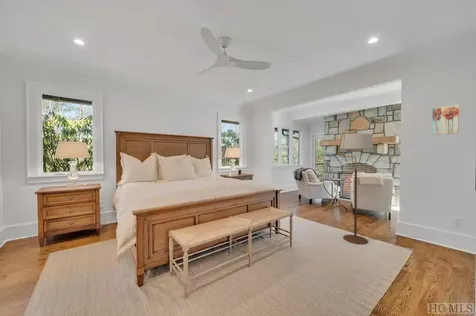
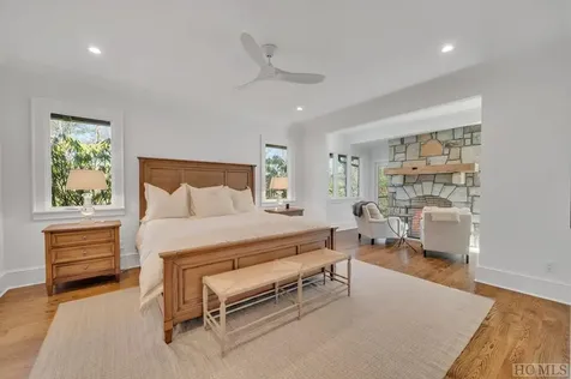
- wall art (445, 120)
- floor lamp (355, 184)
